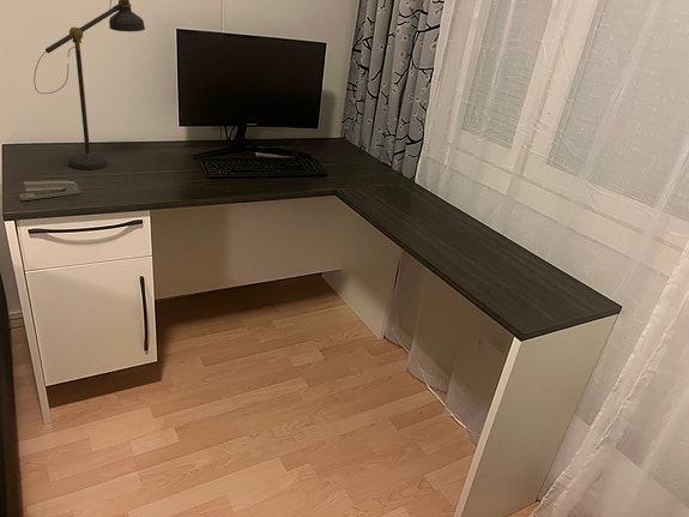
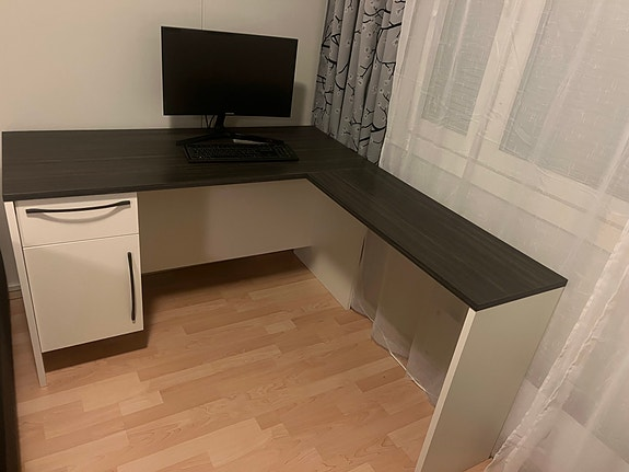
- desk lamp (83, 82)
- stapler (49, 187)
